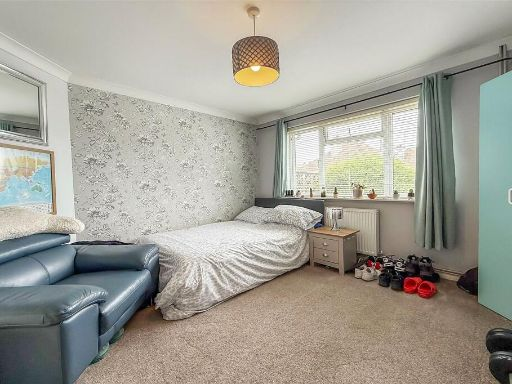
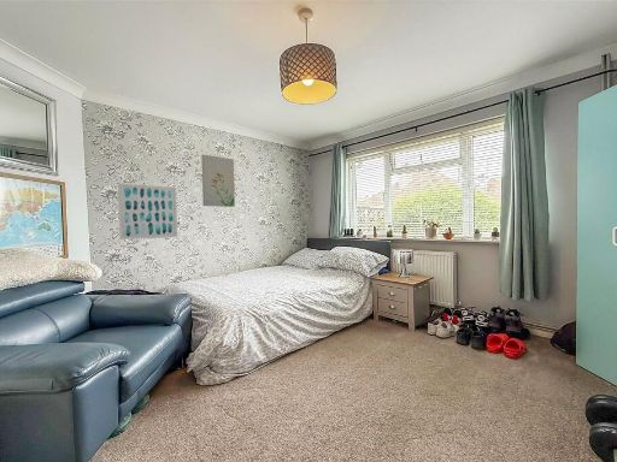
+ wall art (218, 182)
+ wall art (149, 212)
